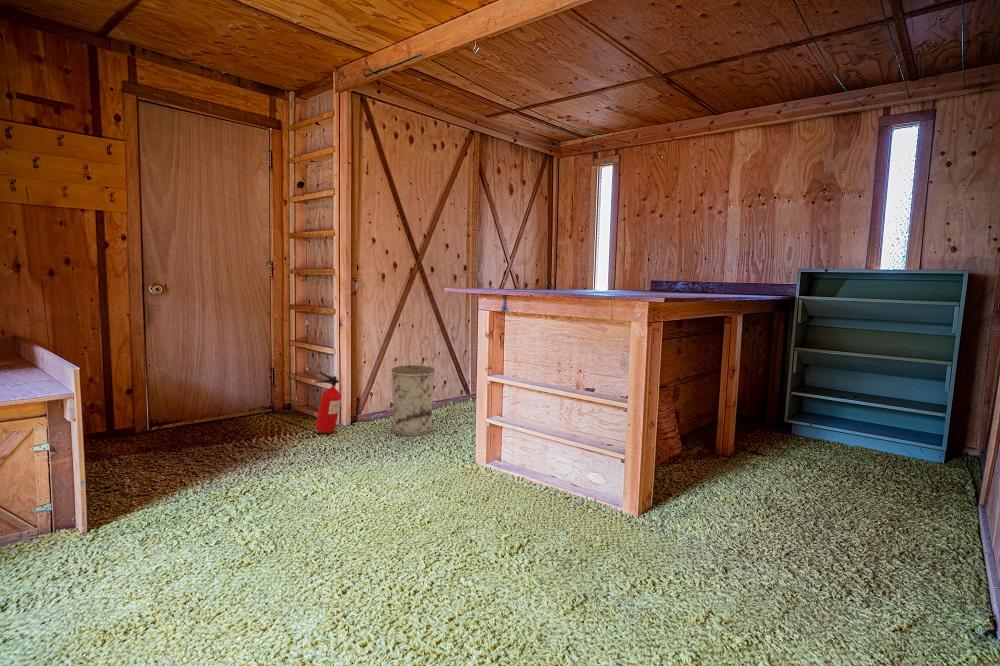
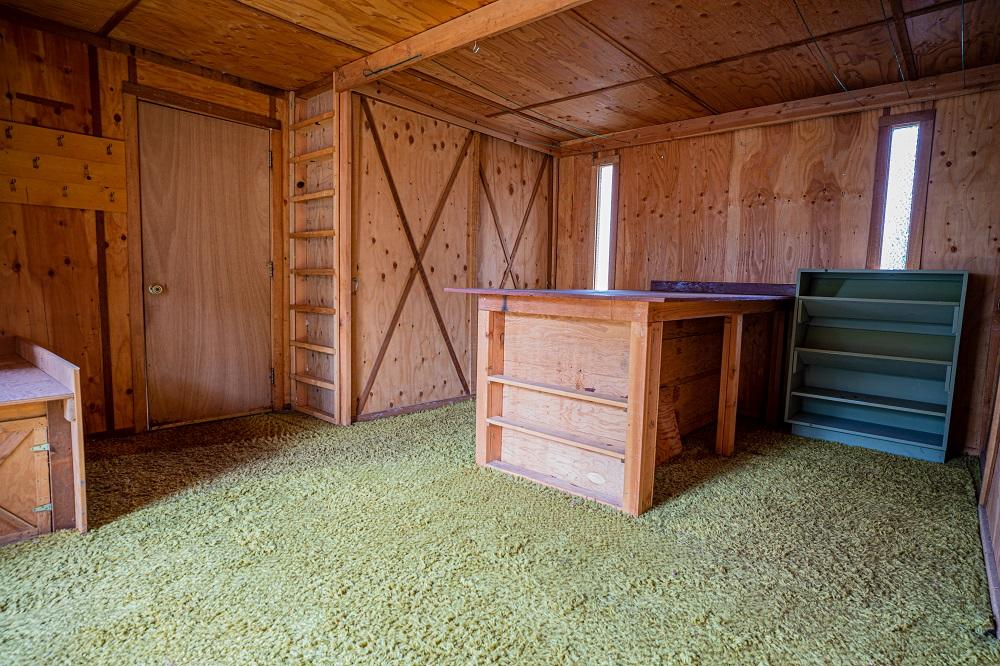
- fire extinguisher (328, 401)
- trash can (412, 398)
